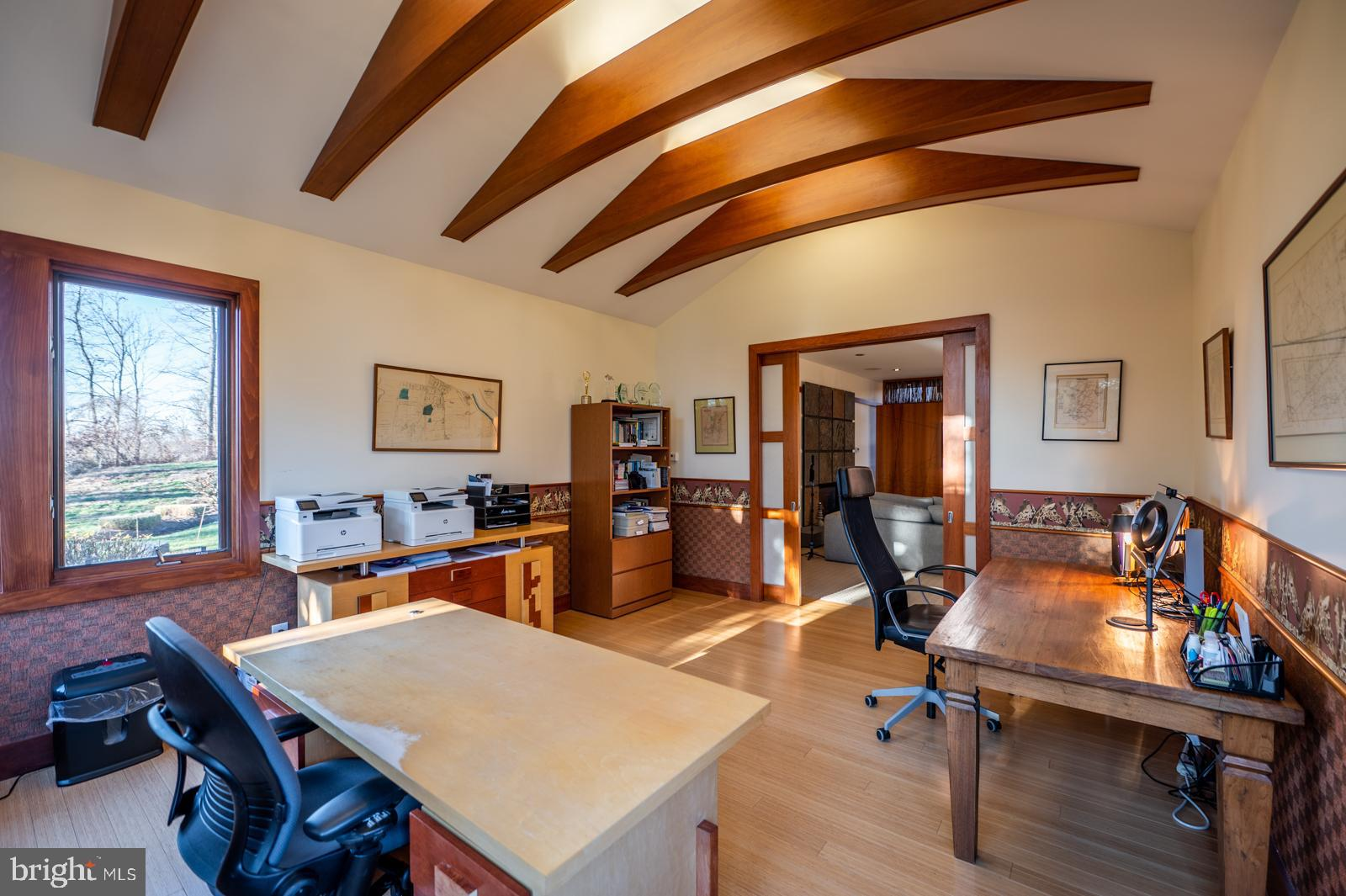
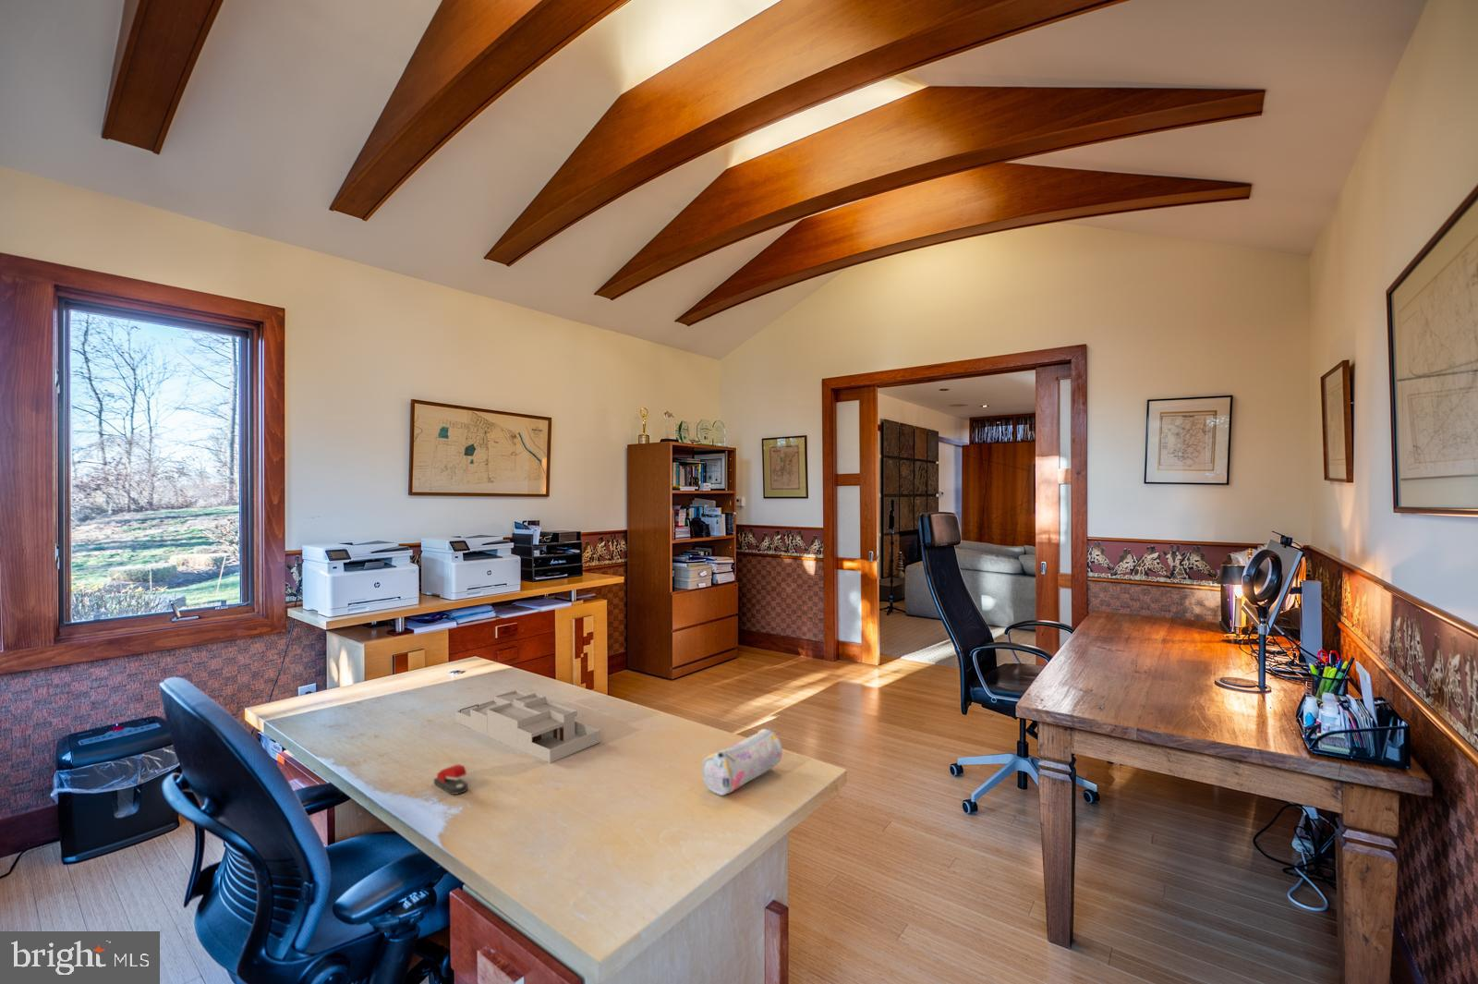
+ desk organizer (525, 717)
+ stapler (451, 775)
+ pencil case (742, 760)
